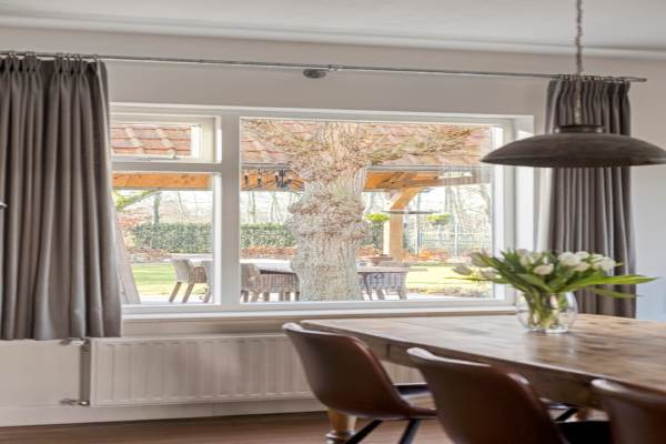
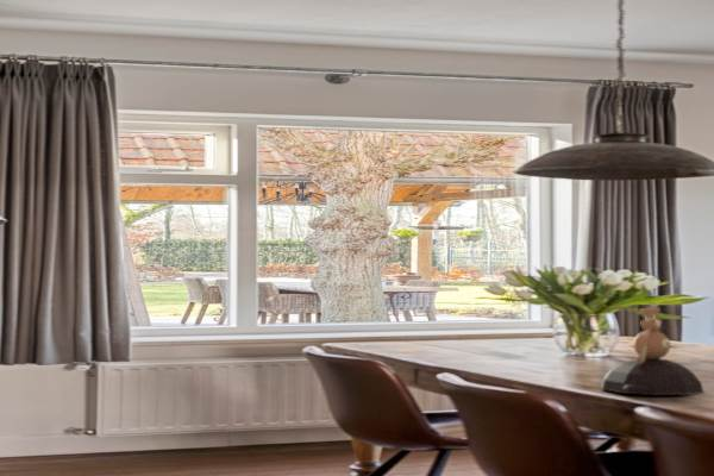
+ decorative bowl (651, 349)
